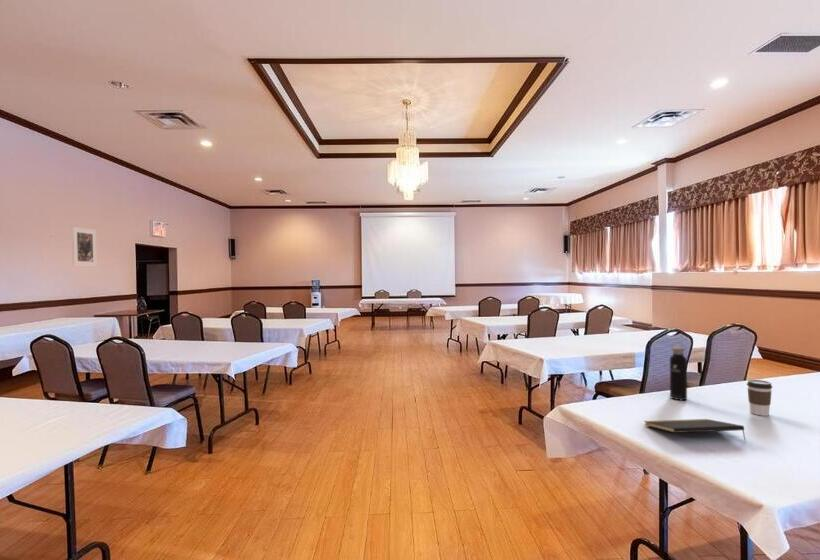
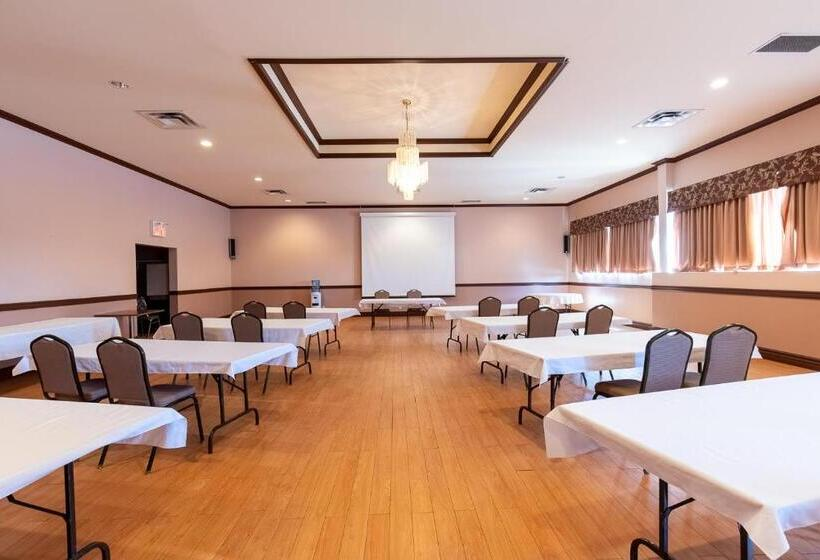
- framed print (84, 247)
- water bottle (678, 370)
- coffee cup (759, 397)
- notepad (691, 425)
